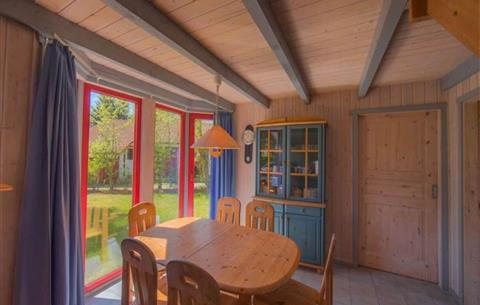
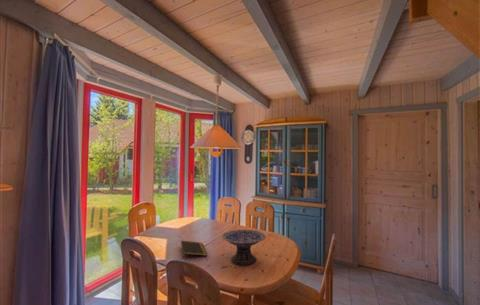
+ decorative bowl (243, 247)
+ notepad (193, 247)
